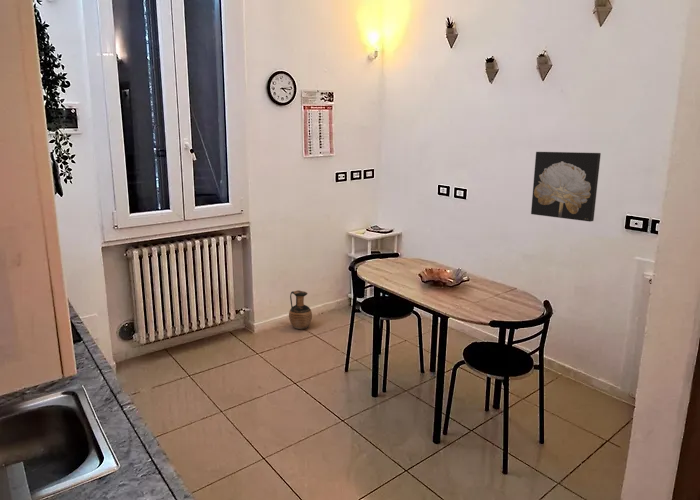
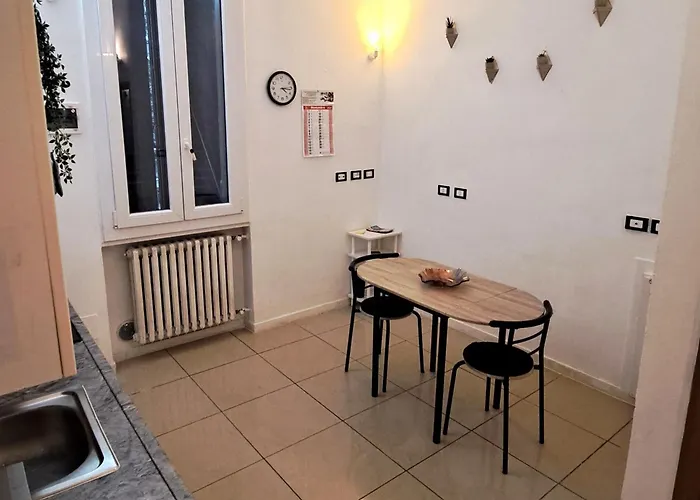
- ceramic jug (300, 309)
- wall art (564, 185)
